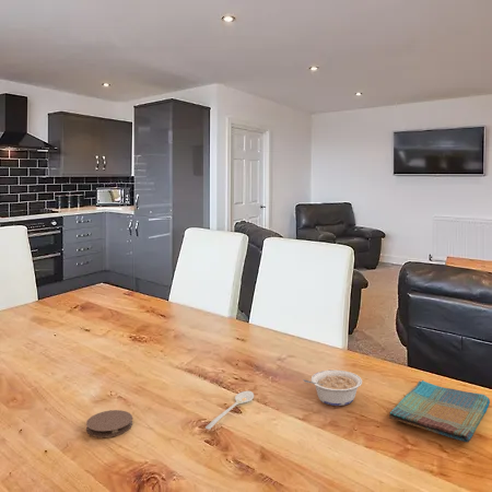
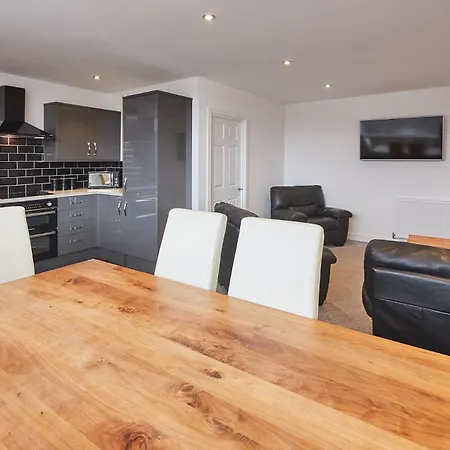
- dish towel (441, 407)
- coaster (109, 422)
- legume (335, 387)
- stirrer (230, 408)
